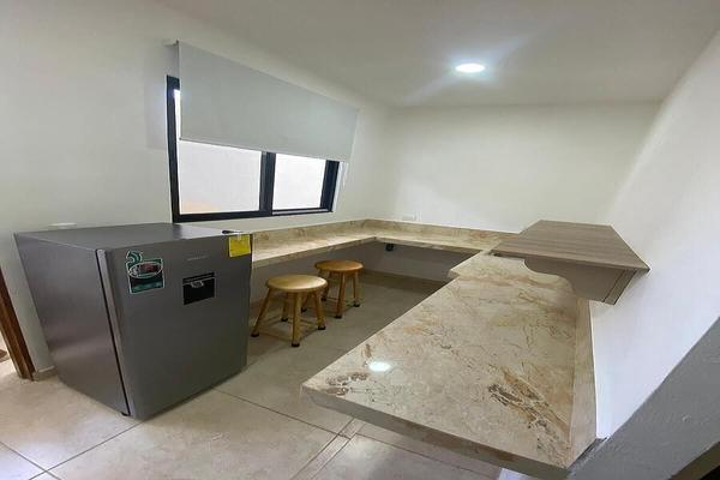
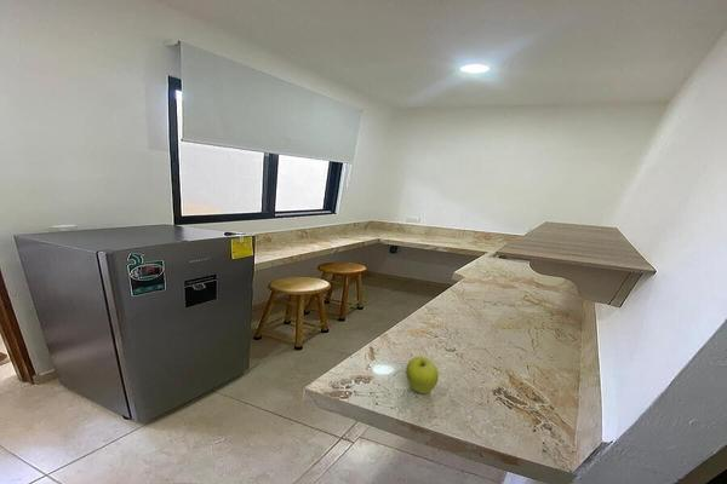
+ fruit (420, 374)
